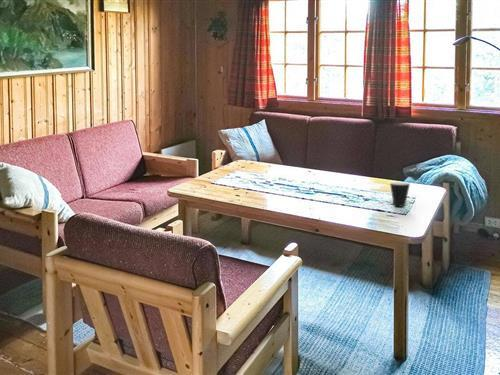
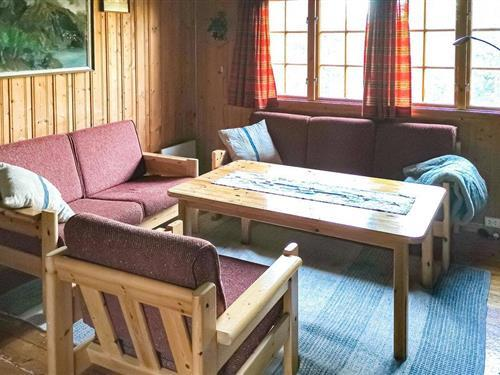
- mug (398, 195)
